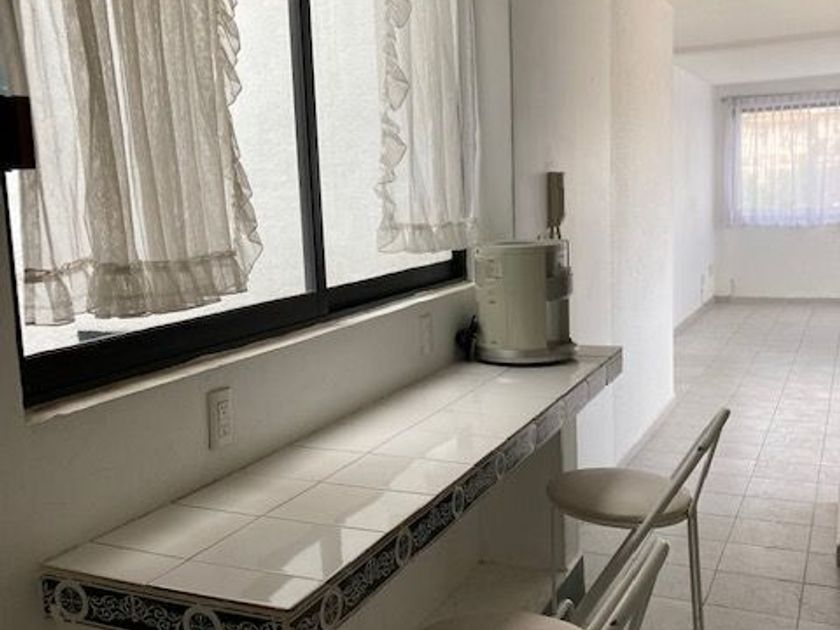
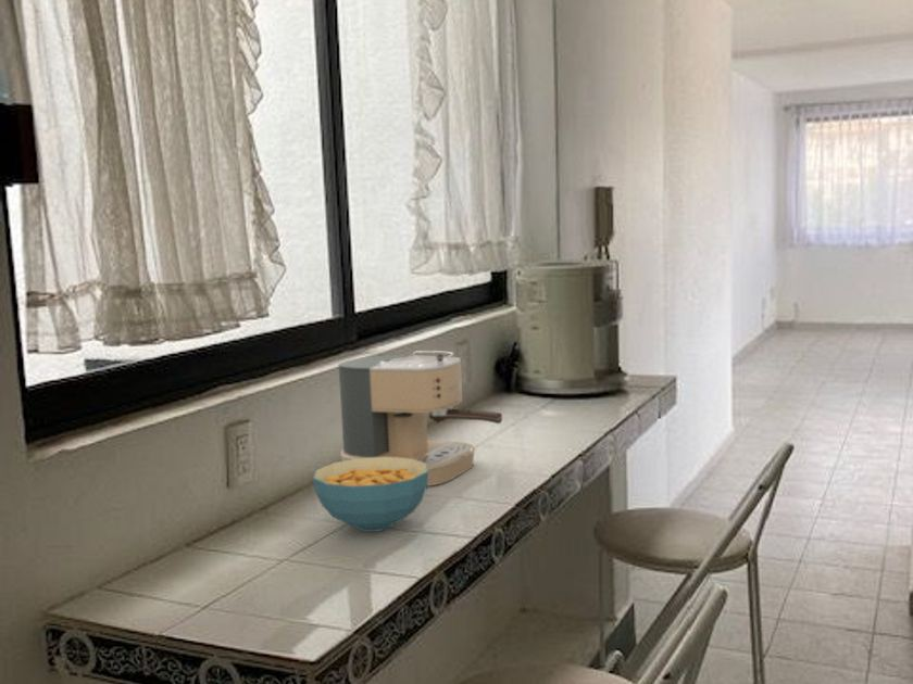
+ coffee maker (420, 413)
+ cereal bowl (372, 498)
